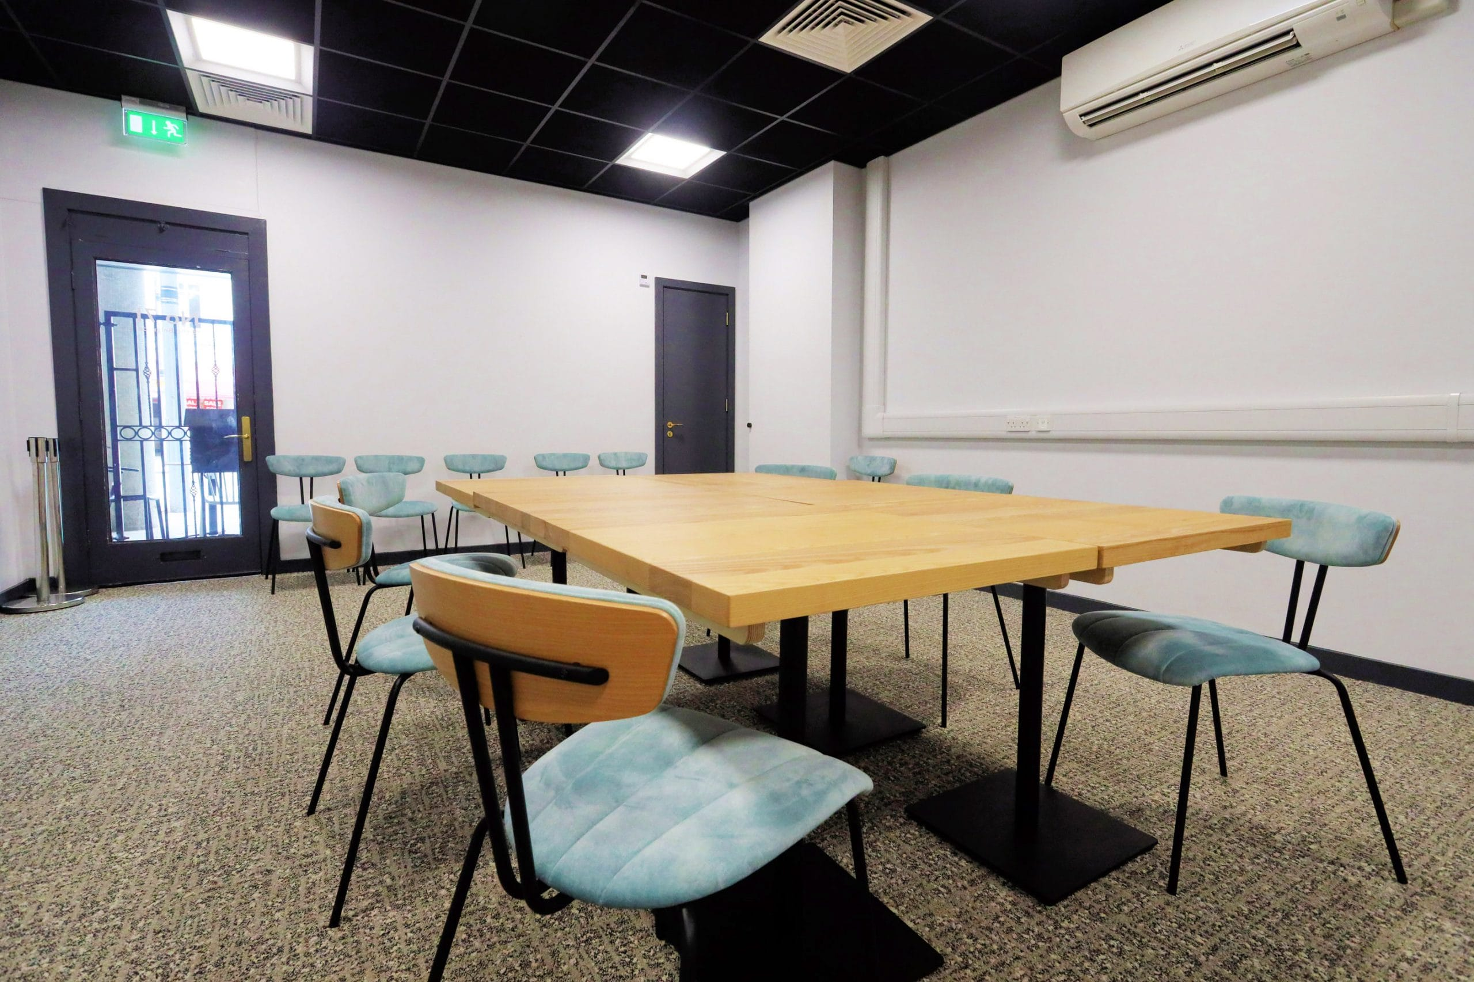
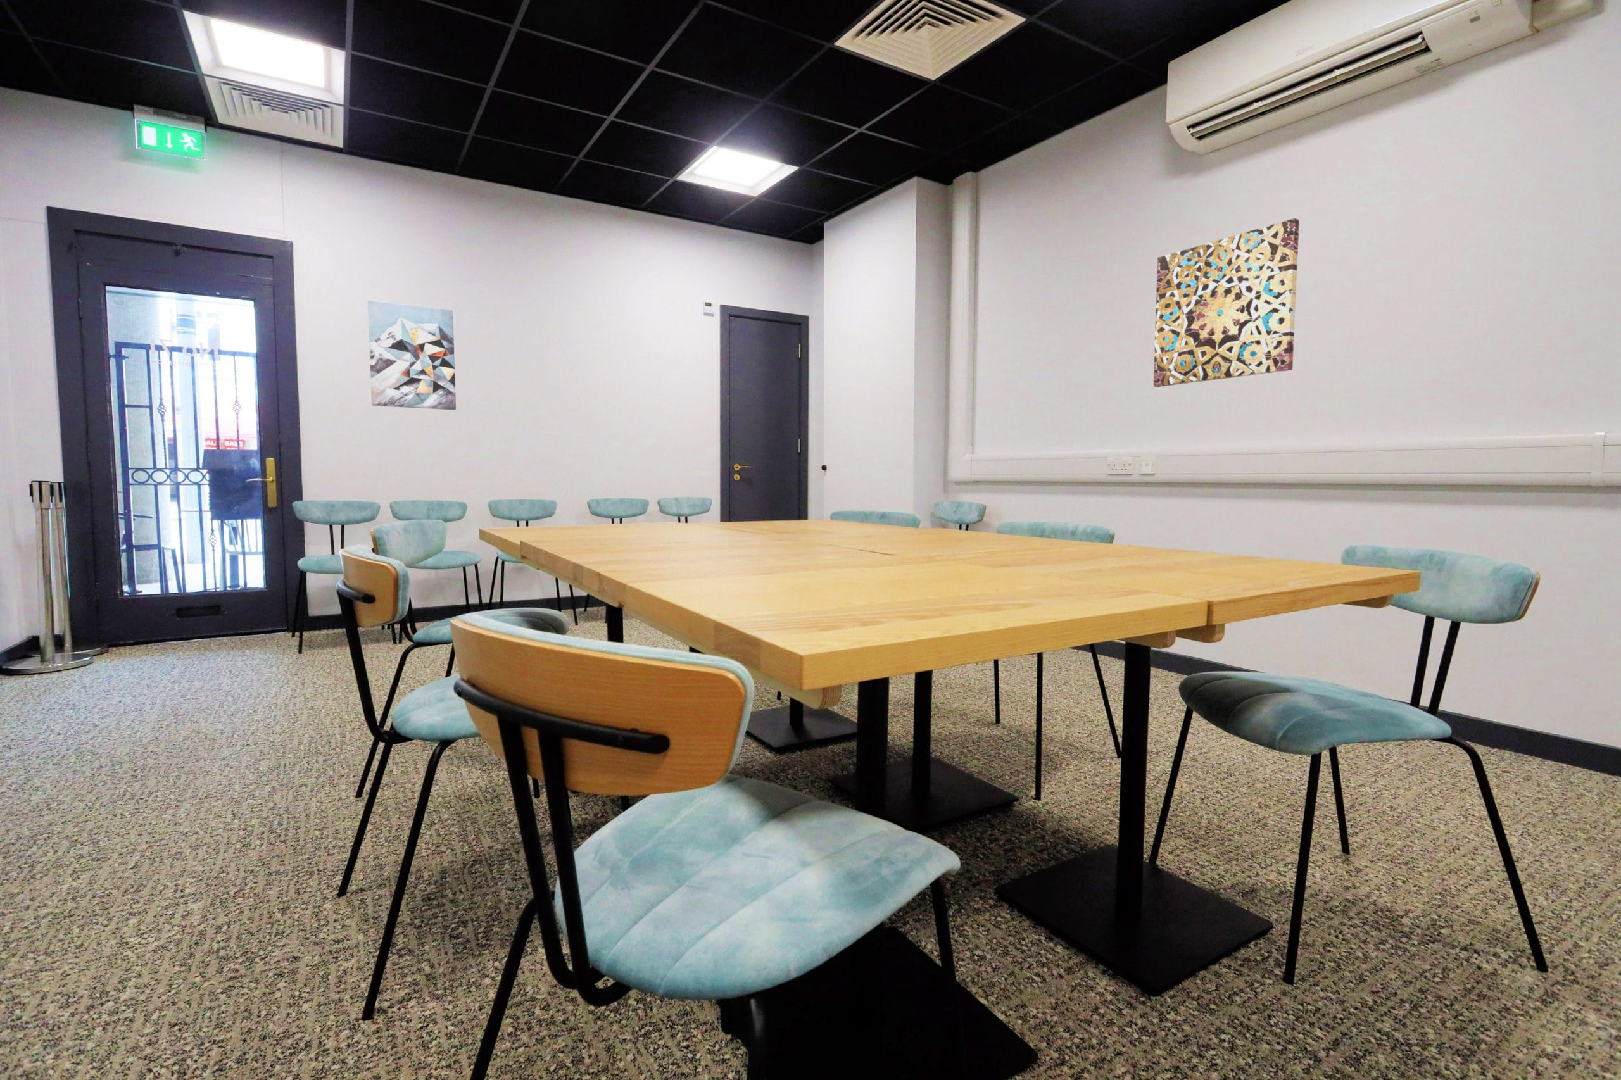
+ wall art (1220, 310)
+ wall art (413, 357)
